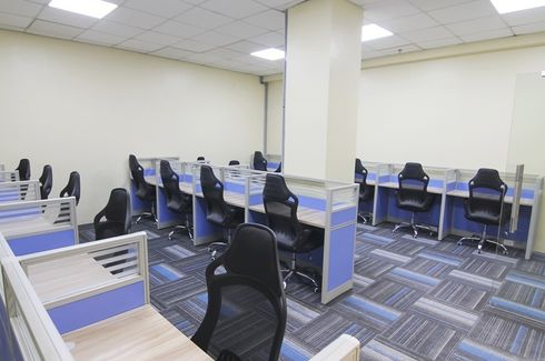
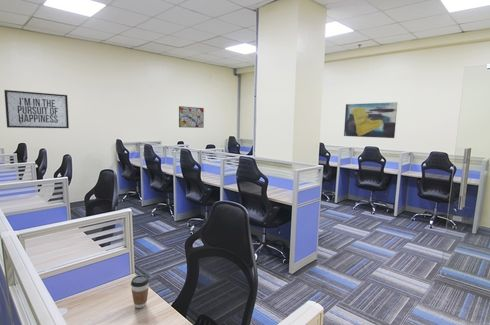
+ wall art (191, 117)
+ mirror (38, 110)
+ coffee cup (140, 291)
+ wall art (368, 120)
